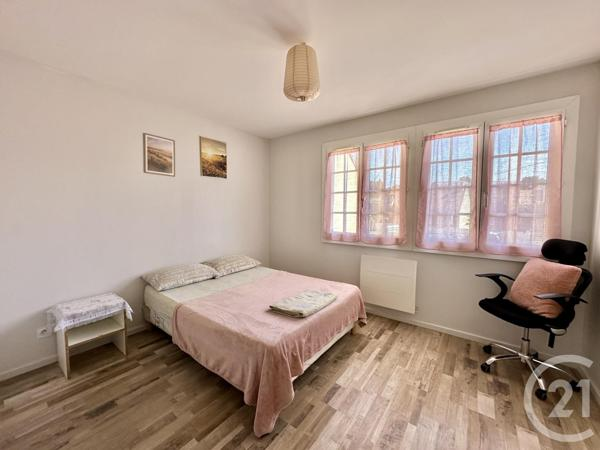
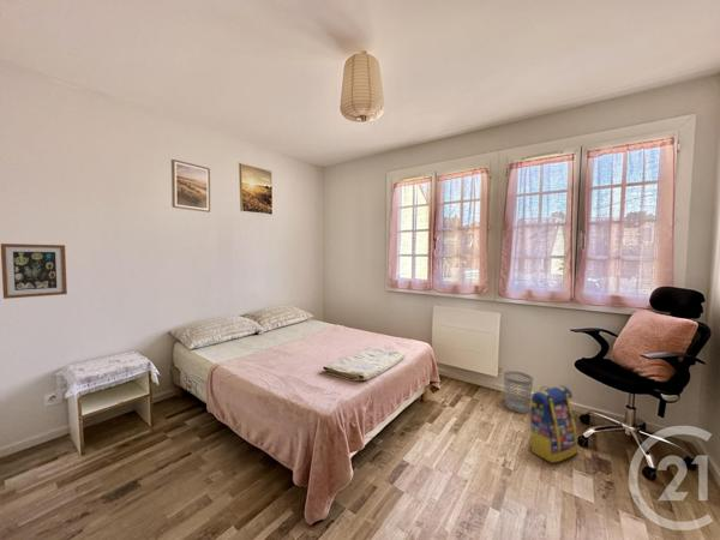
+ wall art (35, 270)
+ backpack (552, 420)
+ wastebasket (517, 391)
